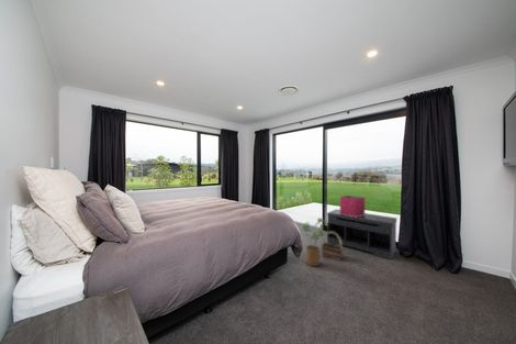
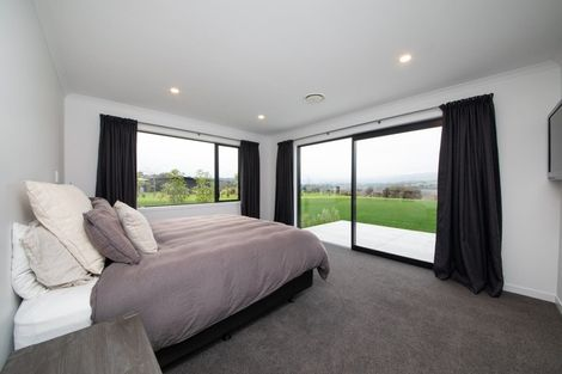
- storage bin (351, 206)
- bench (359, 230)
- basket (332, 244)
- house plant (314, 241)
